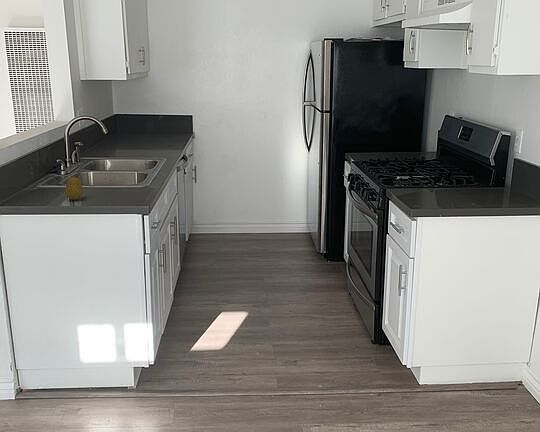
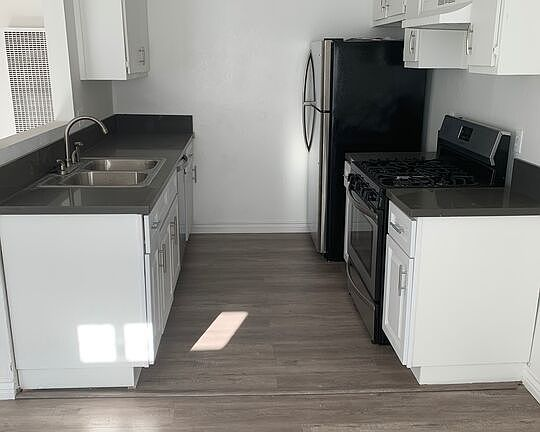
- fruit (74, 186)
